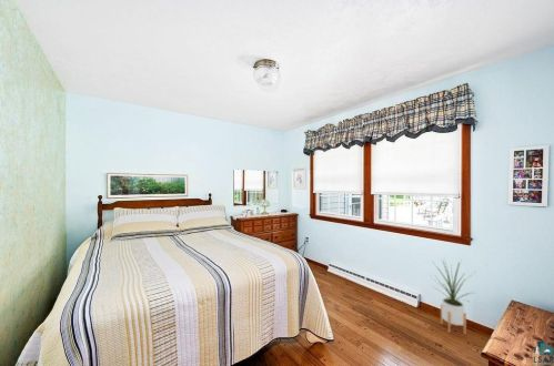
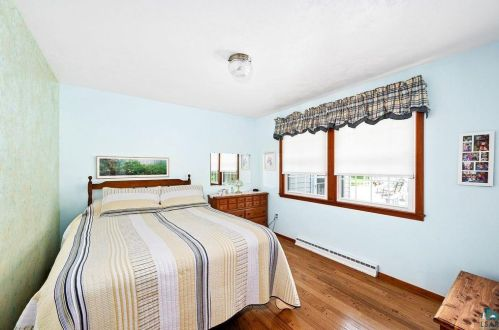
- house plant (453, 293)
